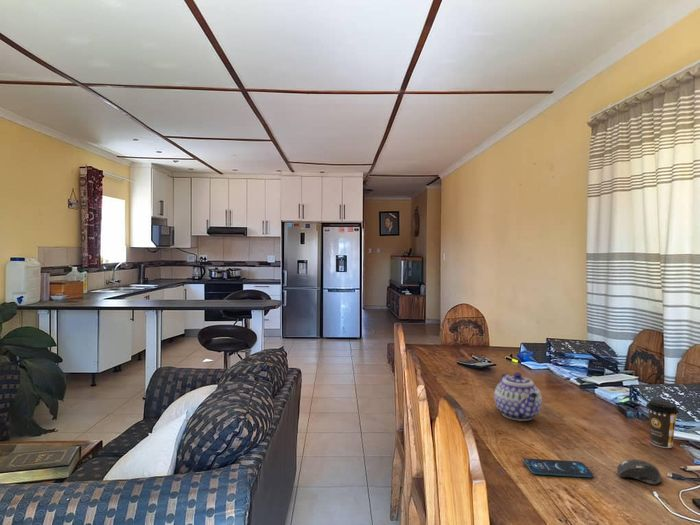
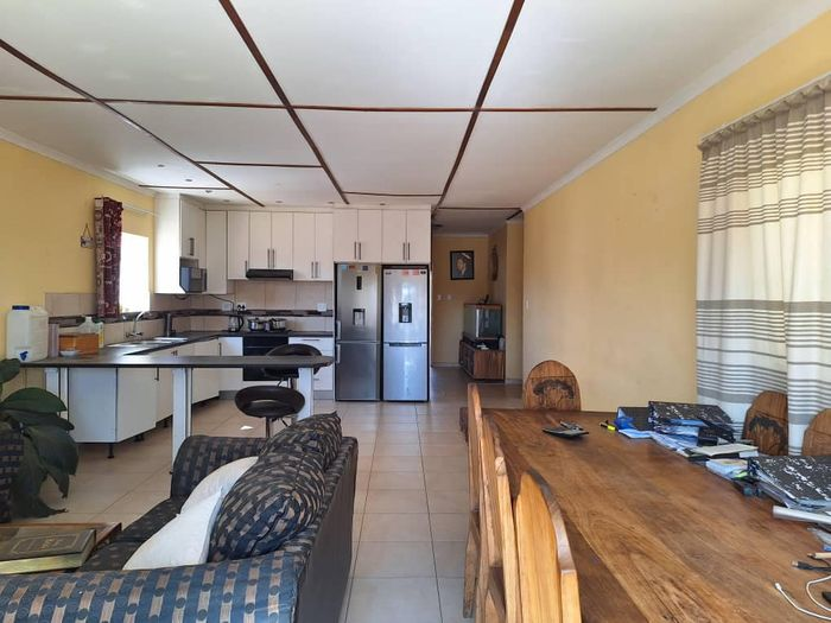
- smartphone (557, 467)
- coffee cup (661, 423)
- teapot (517, 393)
- computer mouse (639, 469)
